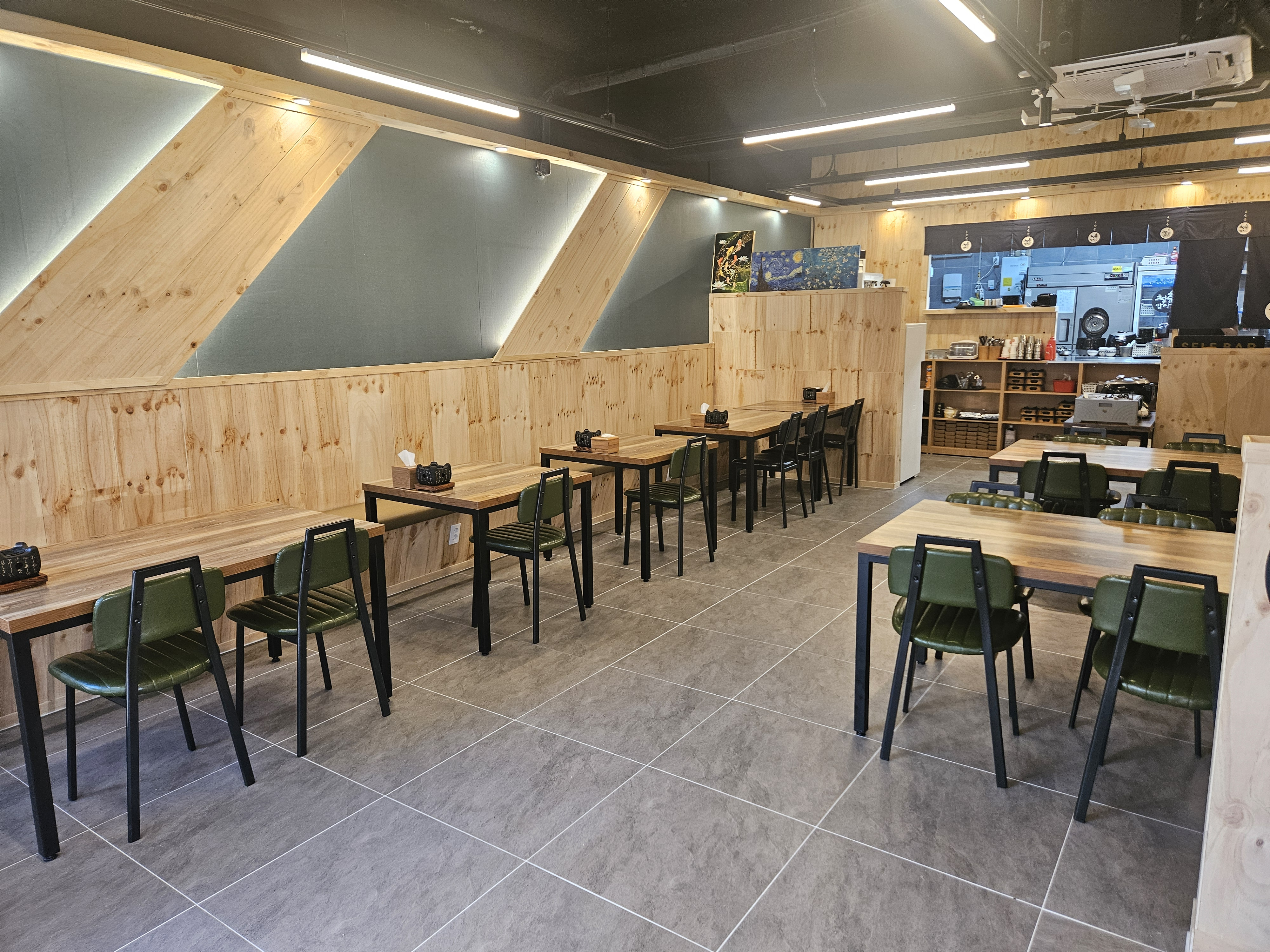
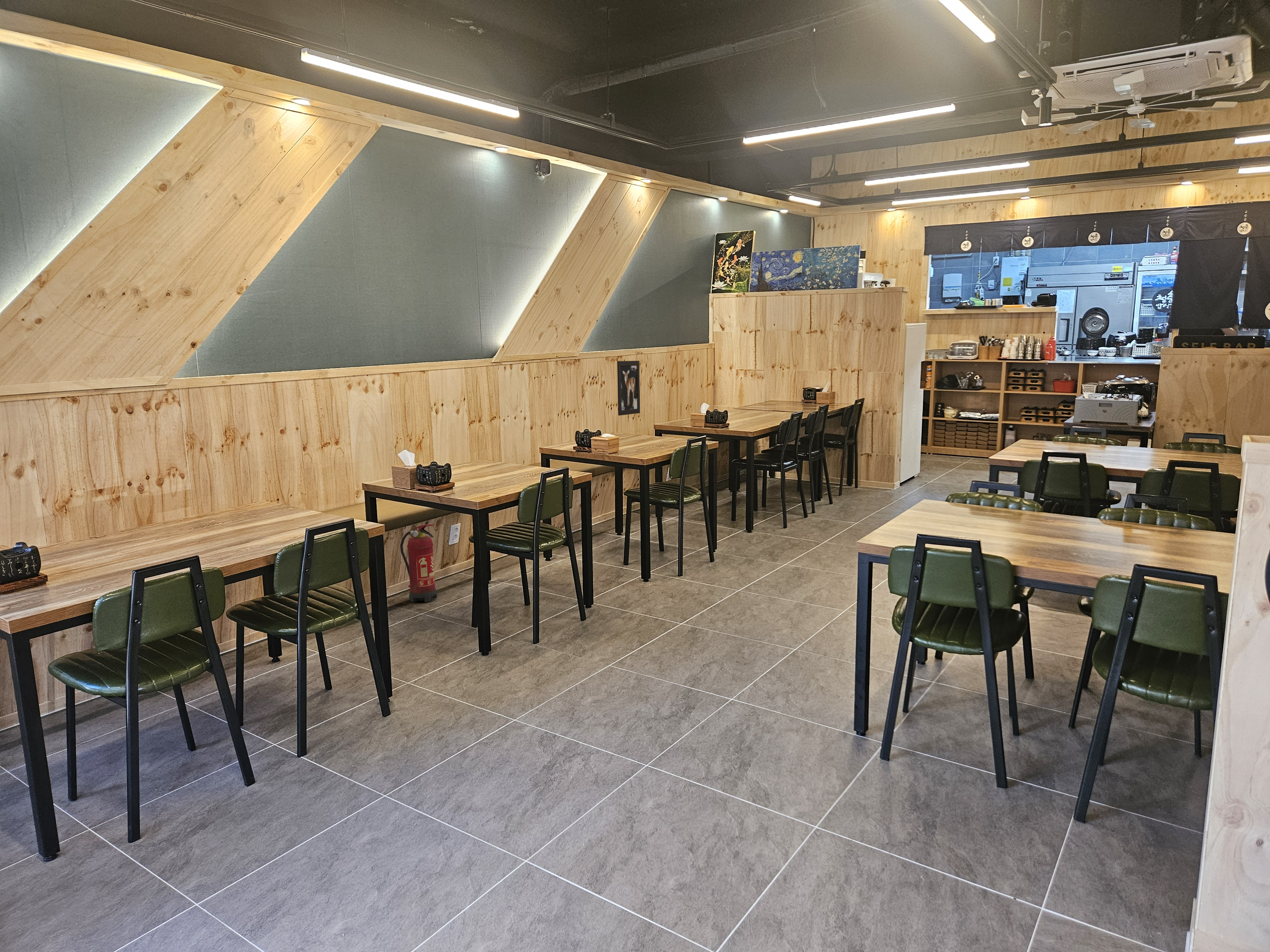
+ wall art (629, 387)
+ fire extinguisher (420, 561)
